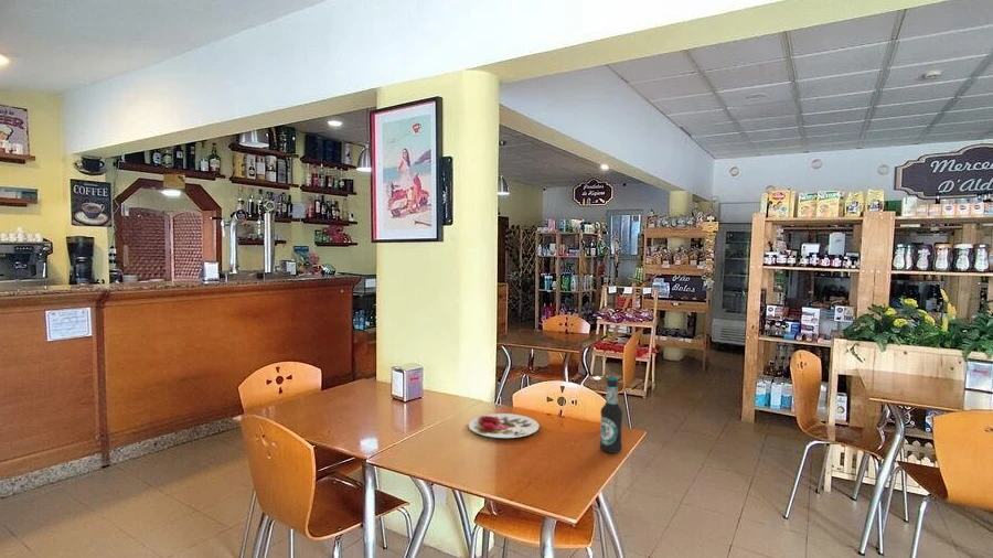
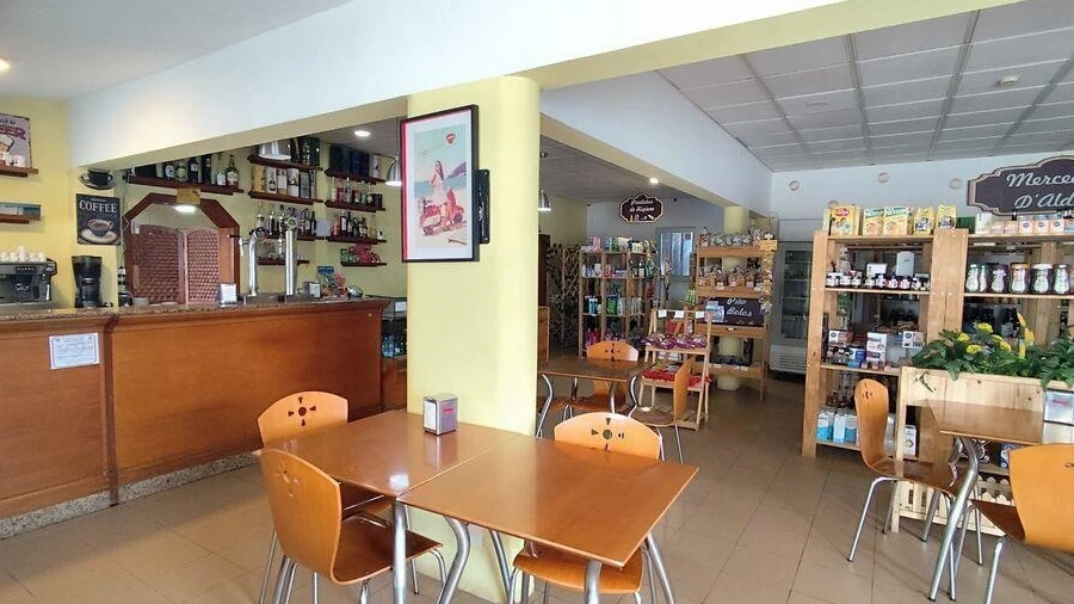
- bottle (611, 414)
- plate (503, 423)
